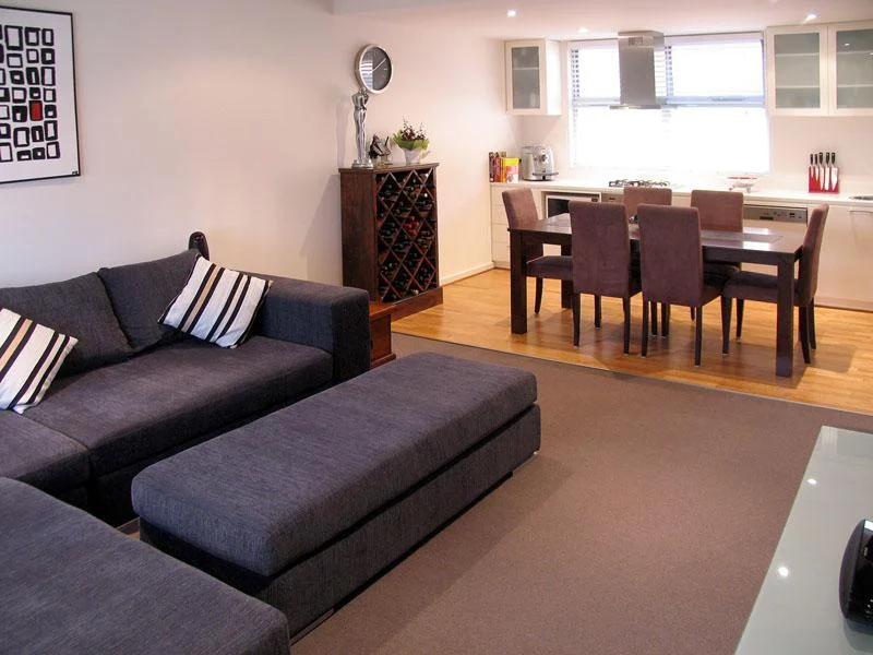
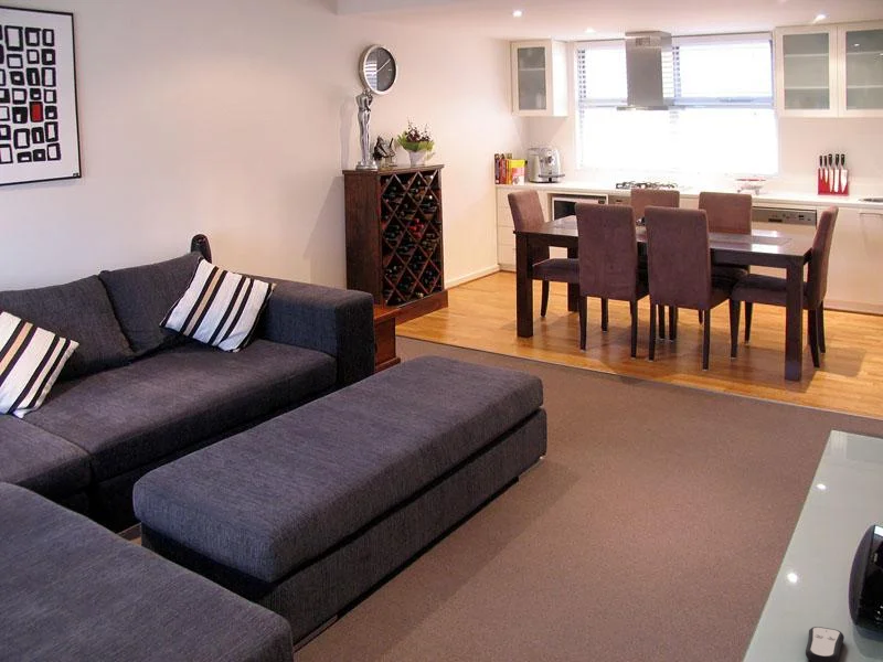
+ remote control (823, 644)
